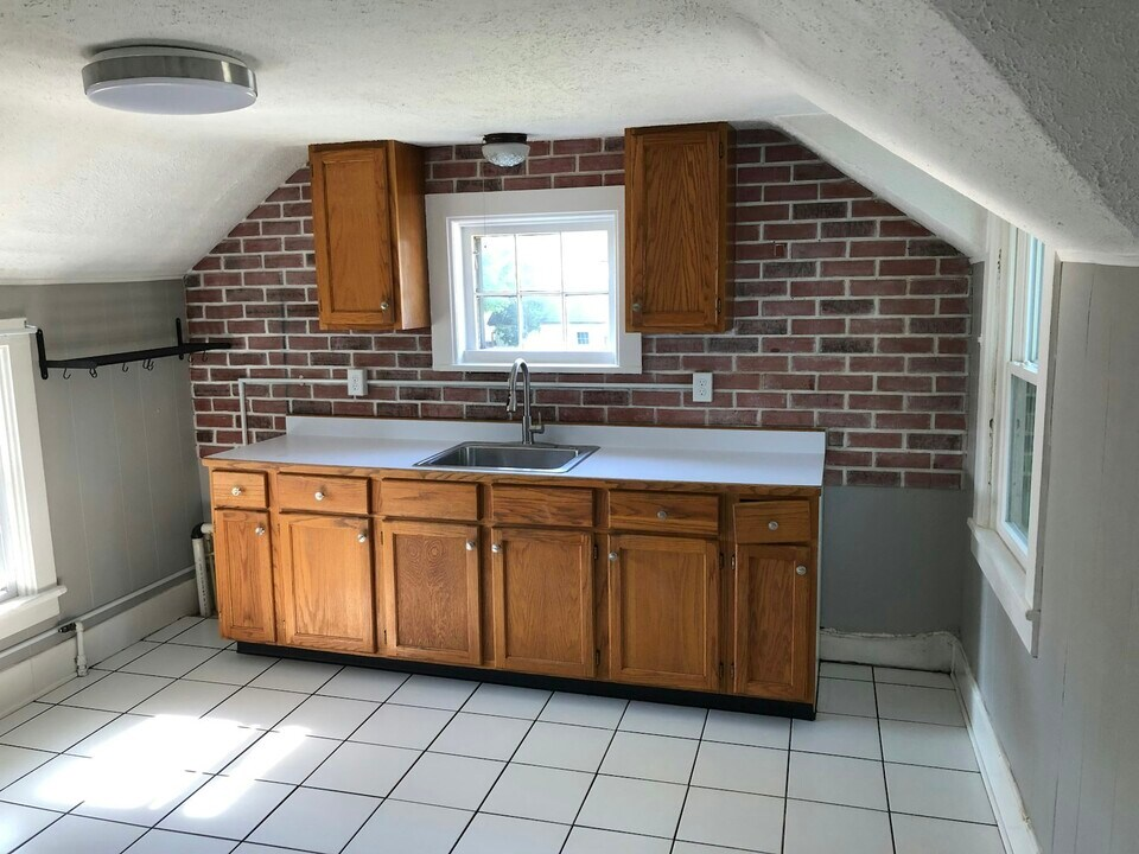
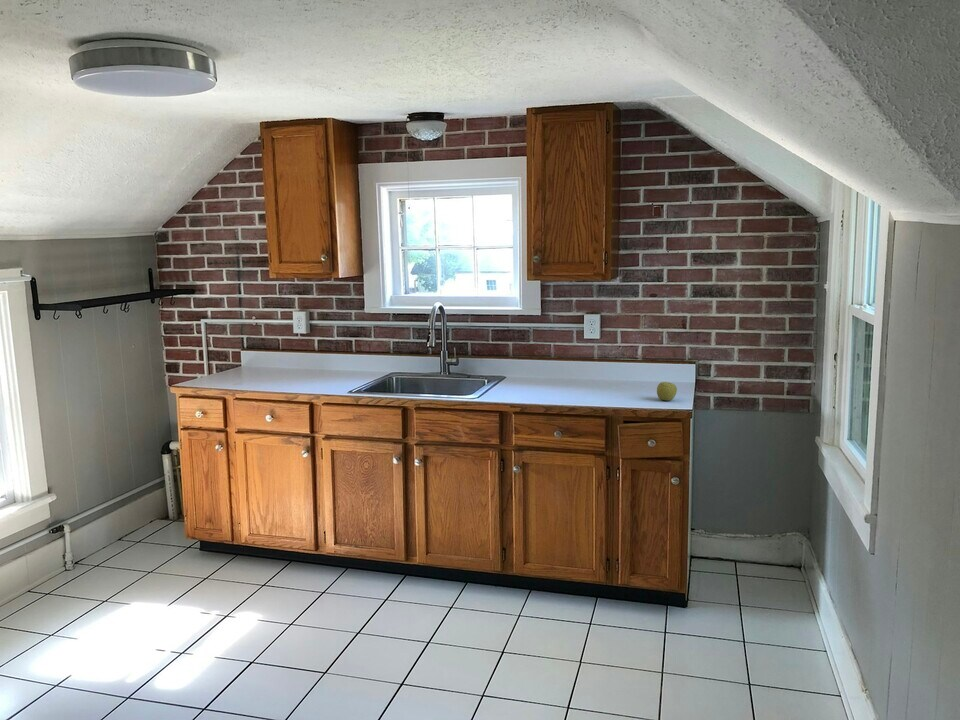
+ apple (666, 391)
